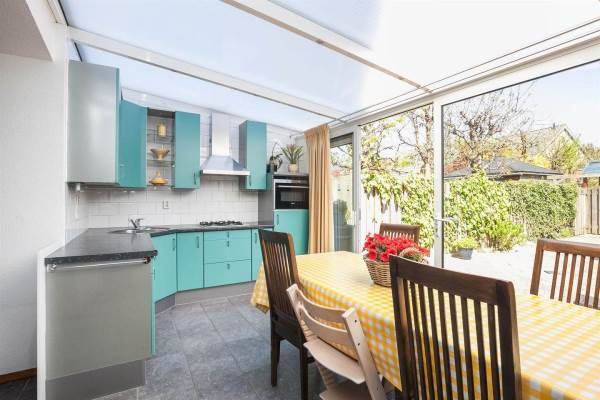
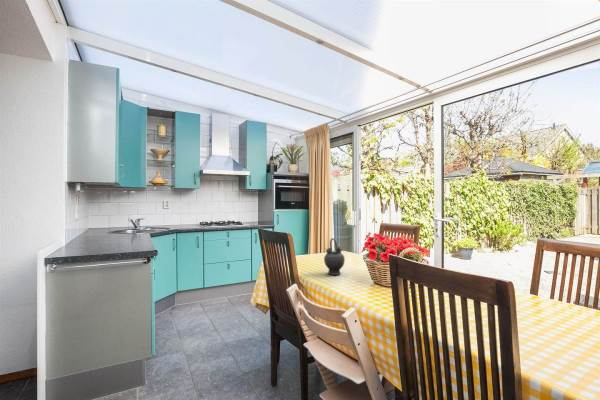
+ teapot (333, 255)
